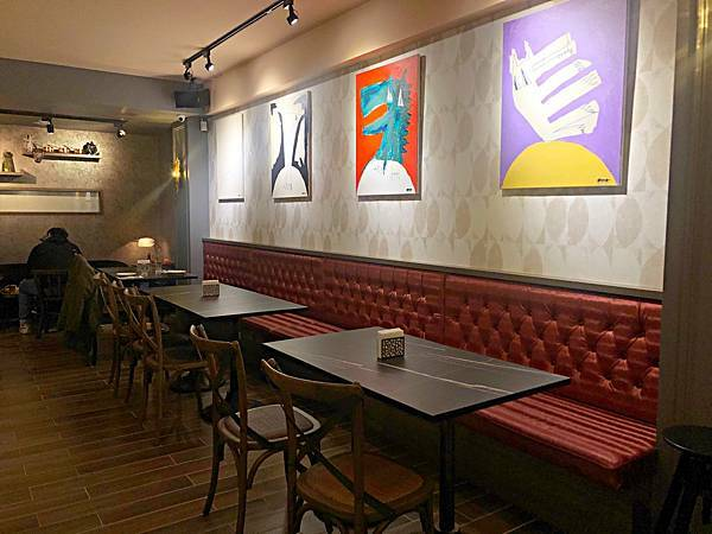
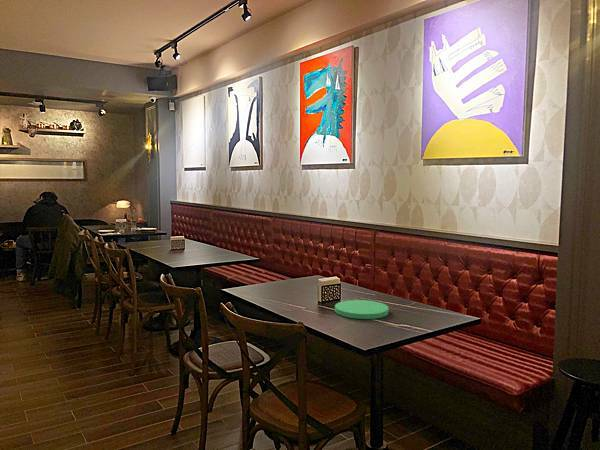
+ plate (361, 309)
